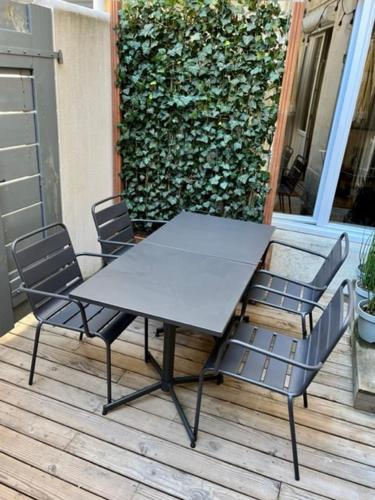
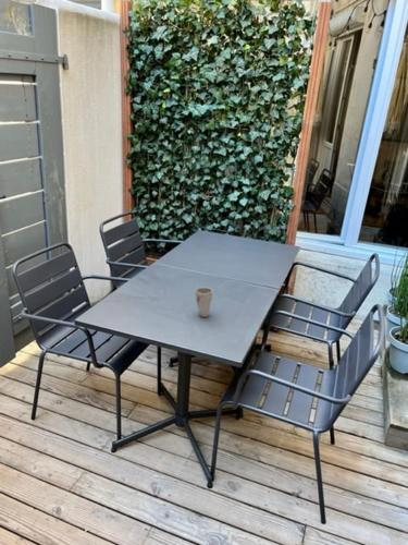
+ cup (202, 302)
